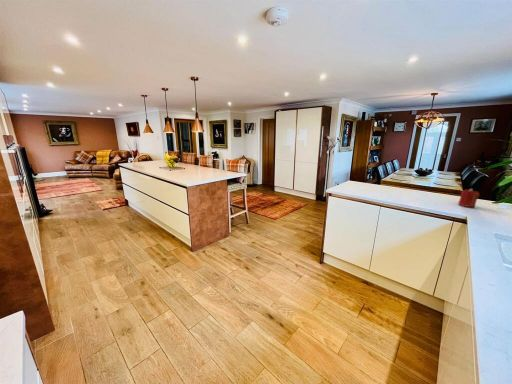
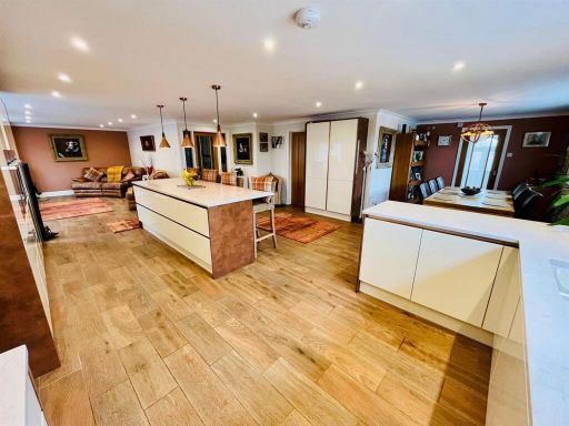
- candle (468, 197)
